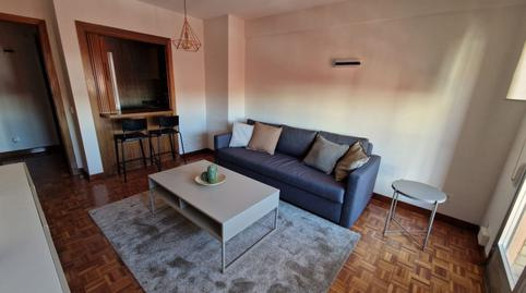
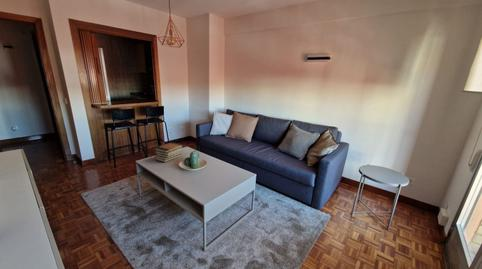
+ book stack (169, 151)
